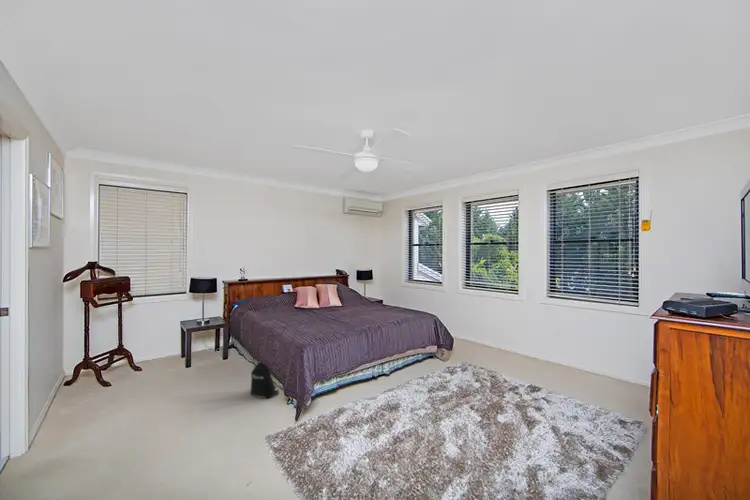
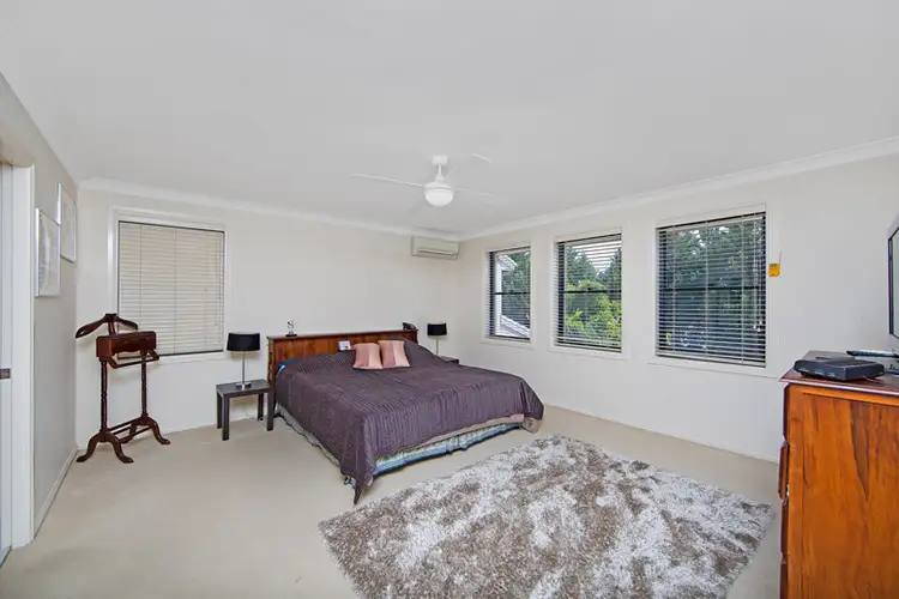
- backpack (263, 376)
